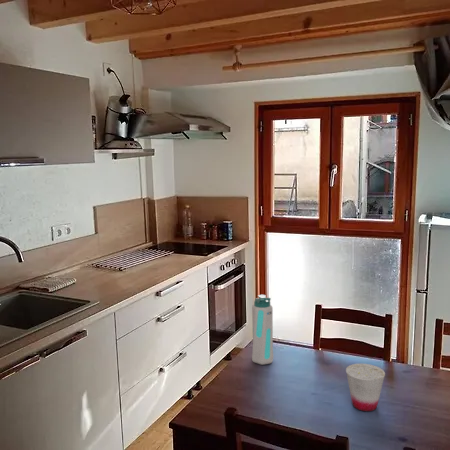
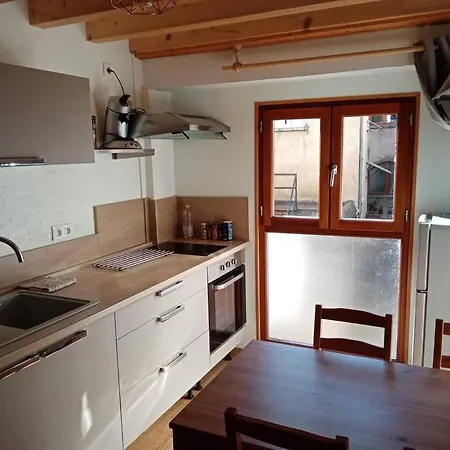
- cup (364, 388)
- water bottle (263, 328)
